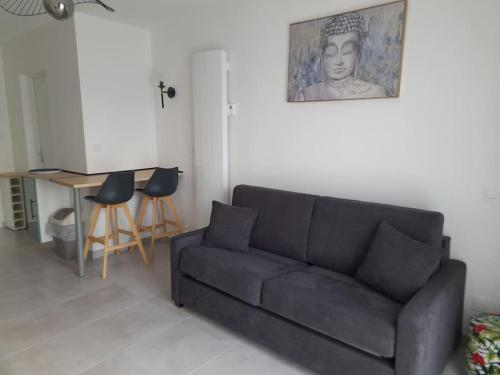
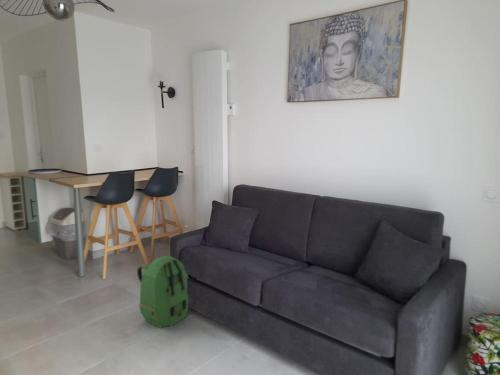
+ backpack (163, 286)
